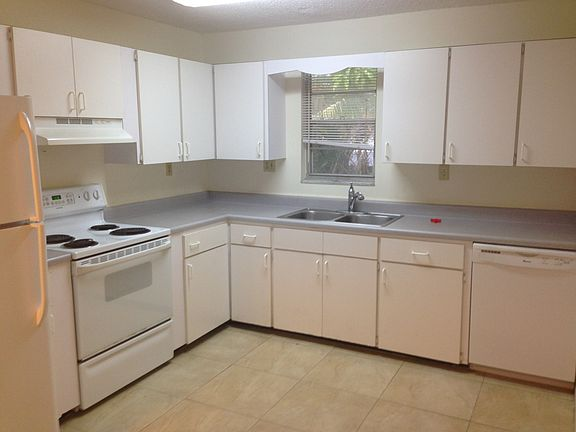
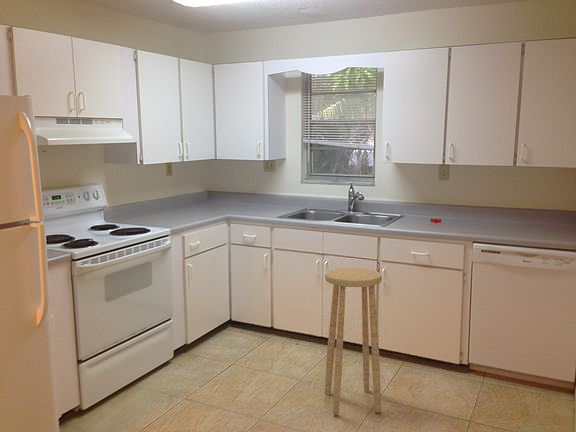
+ stool (342, 339)
